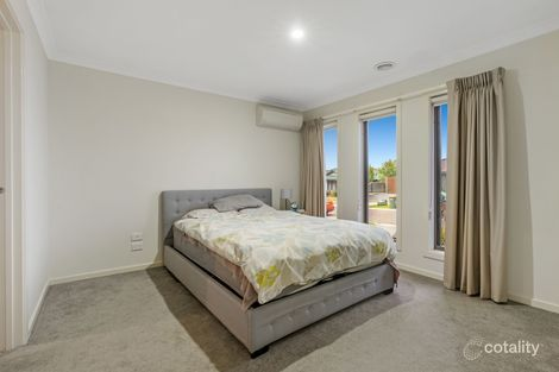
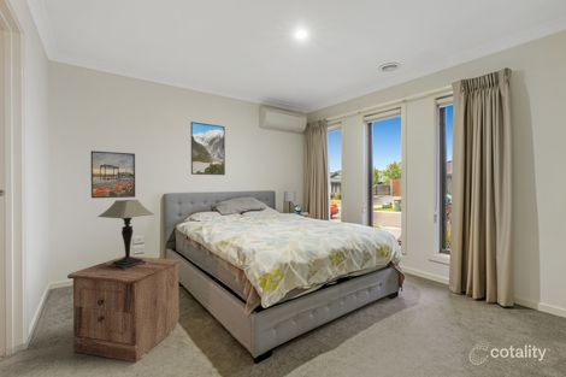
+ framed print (208, 149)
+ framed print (113, 175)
+ nightstand (128, 302)
+ table lamp (126, 231)
